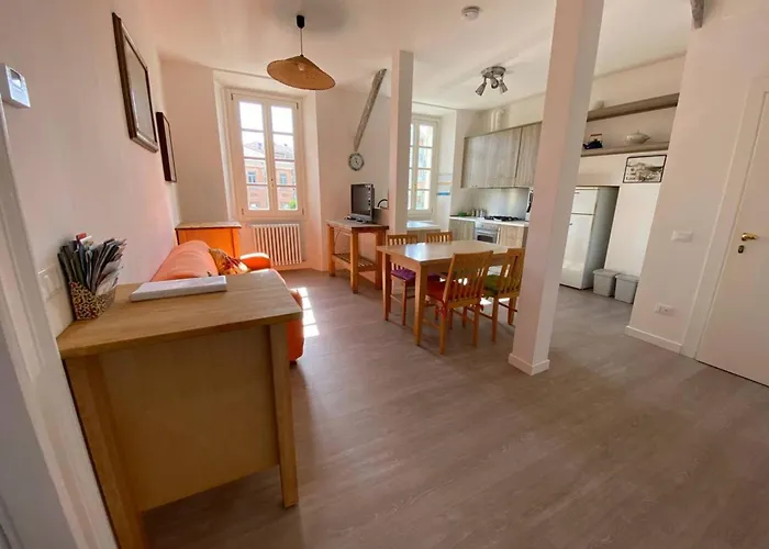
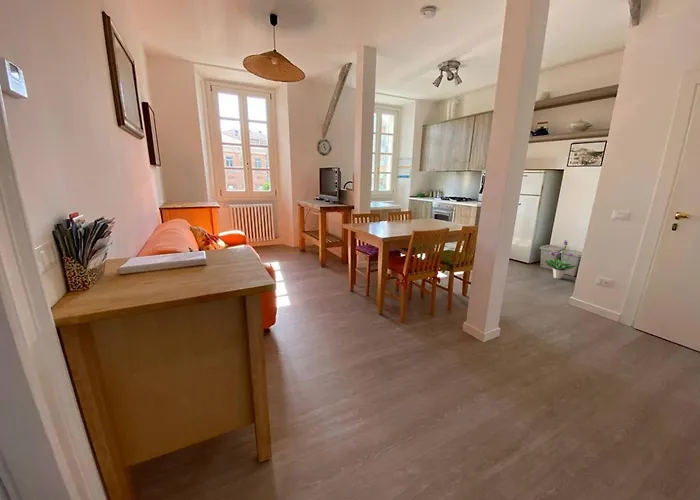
+ potted plant (561, 259)
